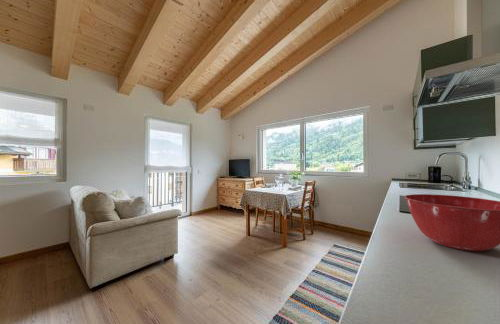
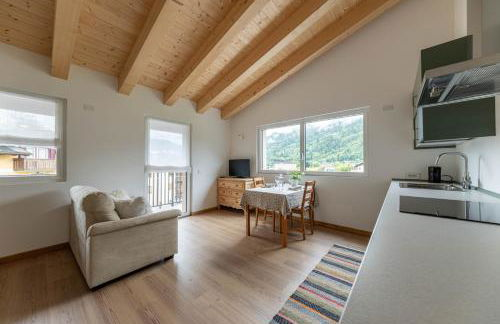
- mixing bowl (455, 221)
